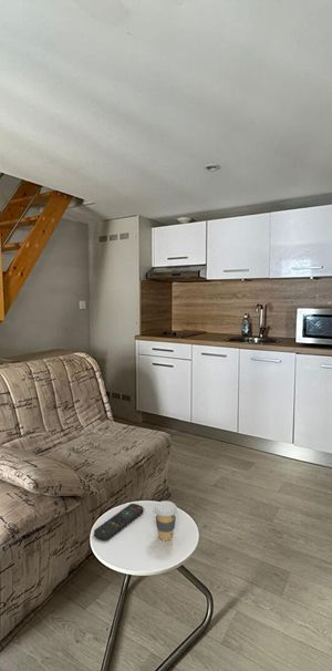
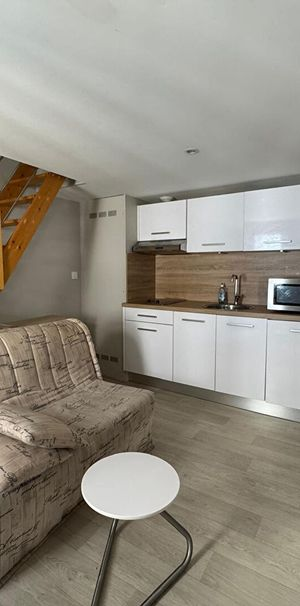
- remote control (120, 520)
- coffee cup (165, 520)
